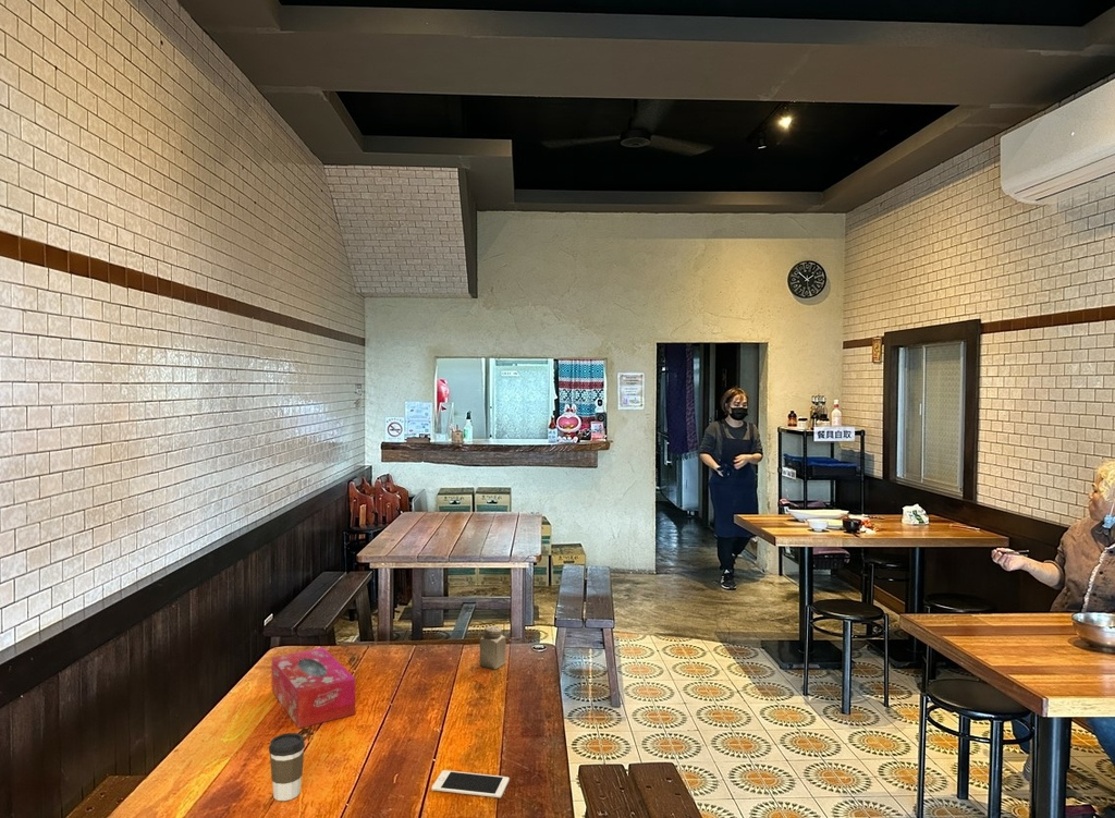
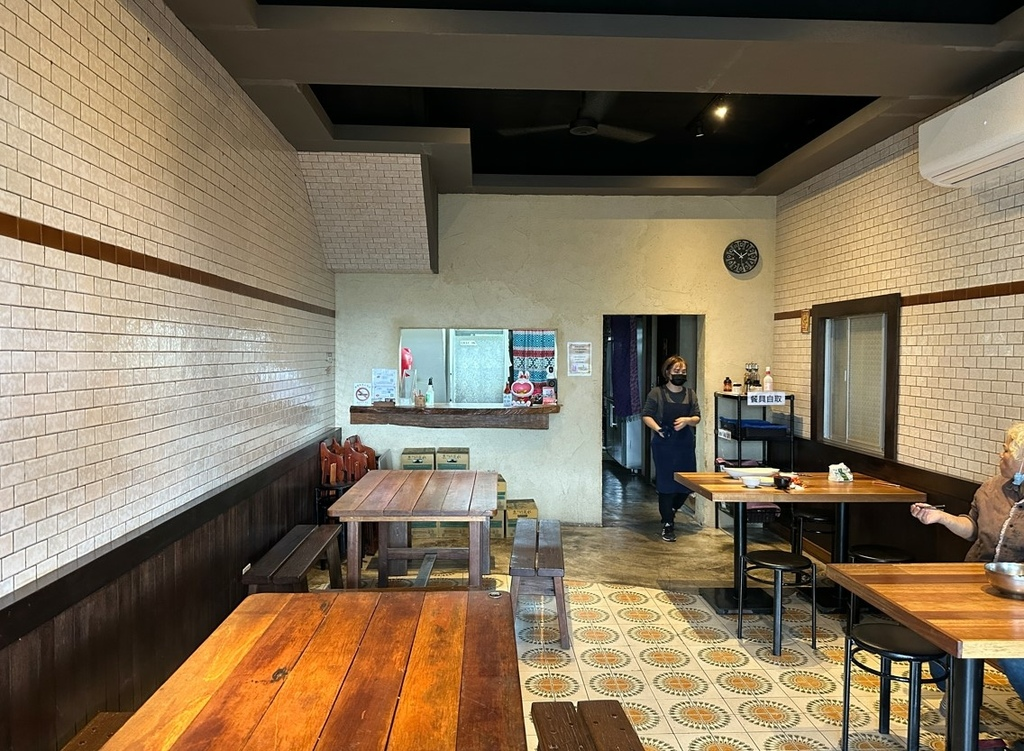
- cell phone (470, 783)
- coffee cup (286, 767)
- tissue box (311, 684)
- salt shaker (492, 646)
